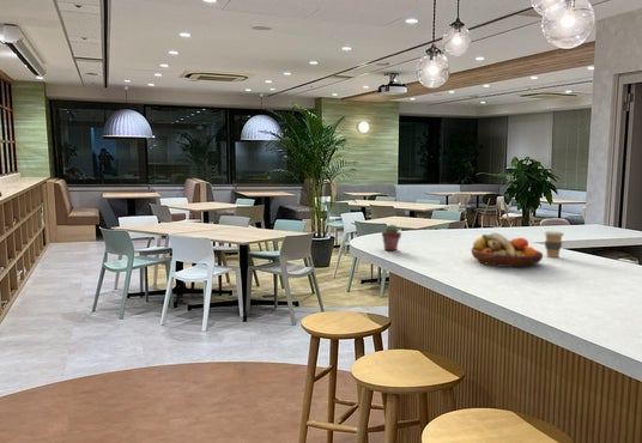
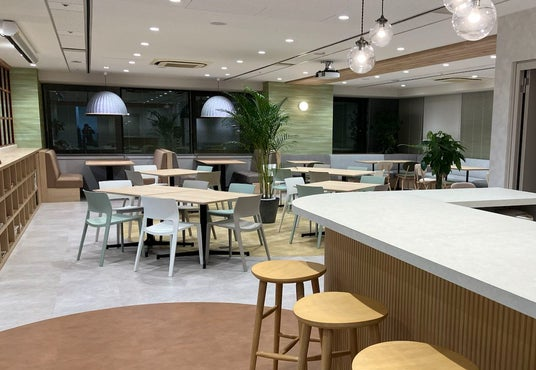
- coffee cup (553, 243)
- potted succulent (390, 236)
- fruit bowl (507, 248)
